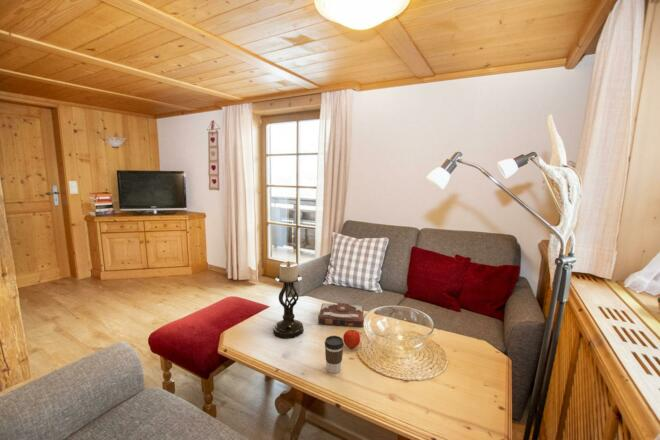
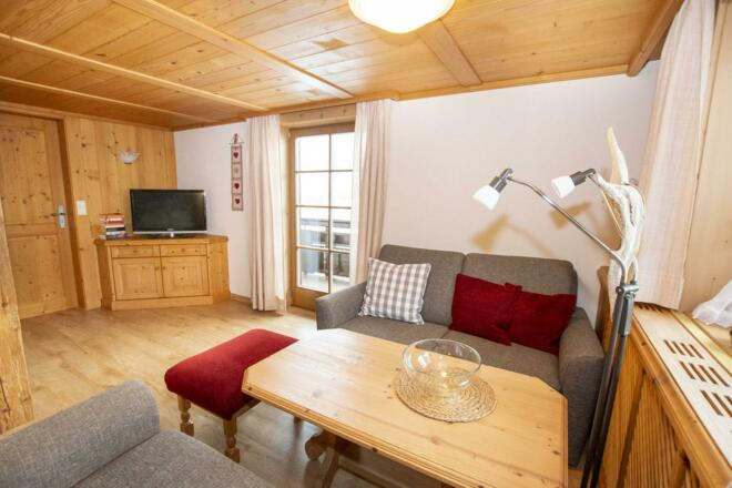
- candle holder (288, 296)
- coffee cup (333, 354)
- apple (351, 338)
- book (341, 313)
